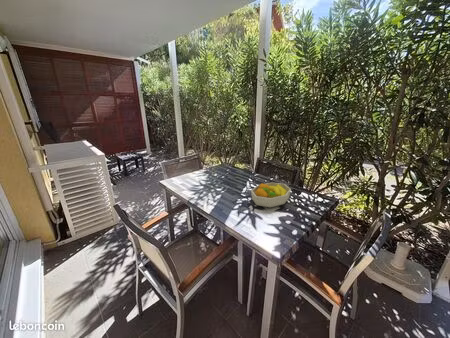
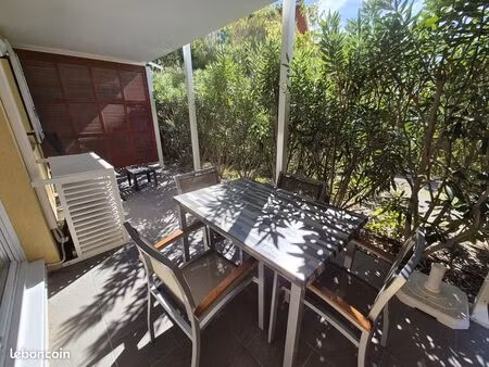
- fruit bowl (271, 192)
